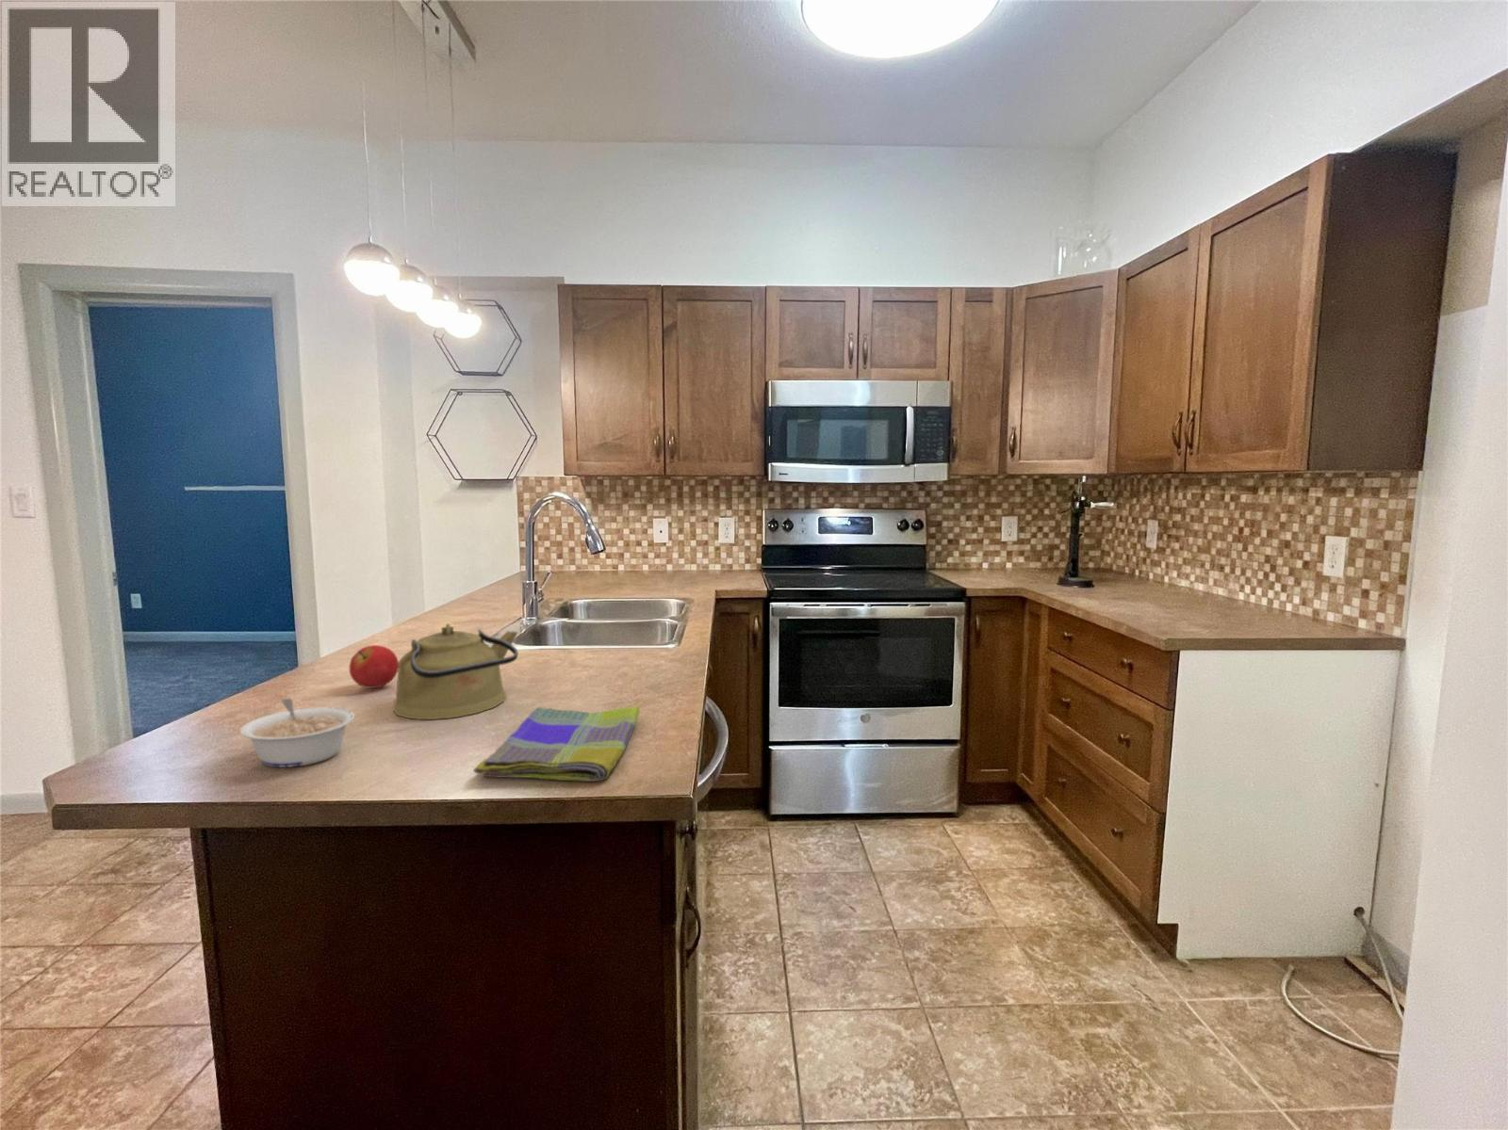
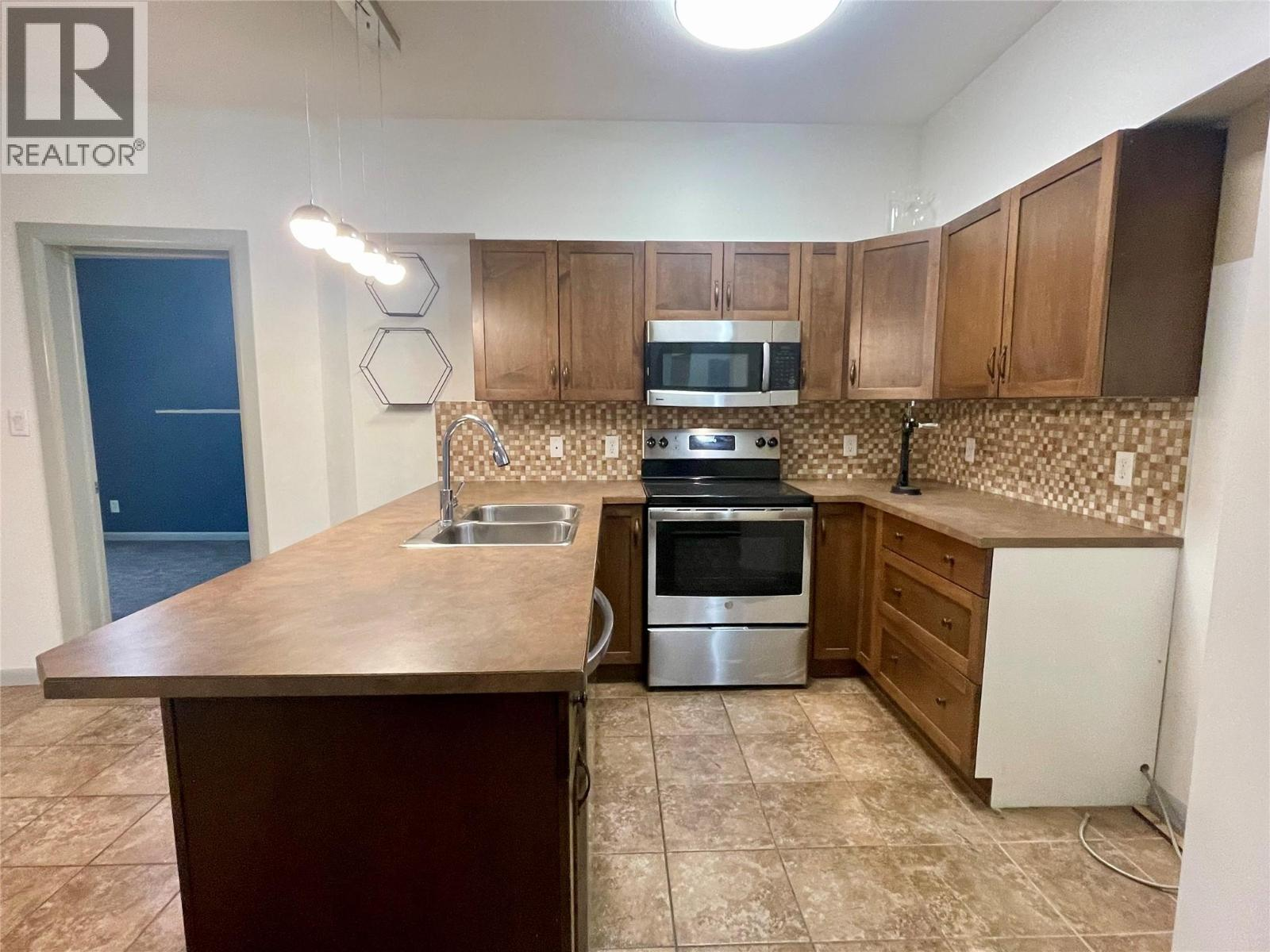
- kettle (461, 661)
- legume (296, 735)
- fruit (374, 667)
- dish towel (568, 738)
